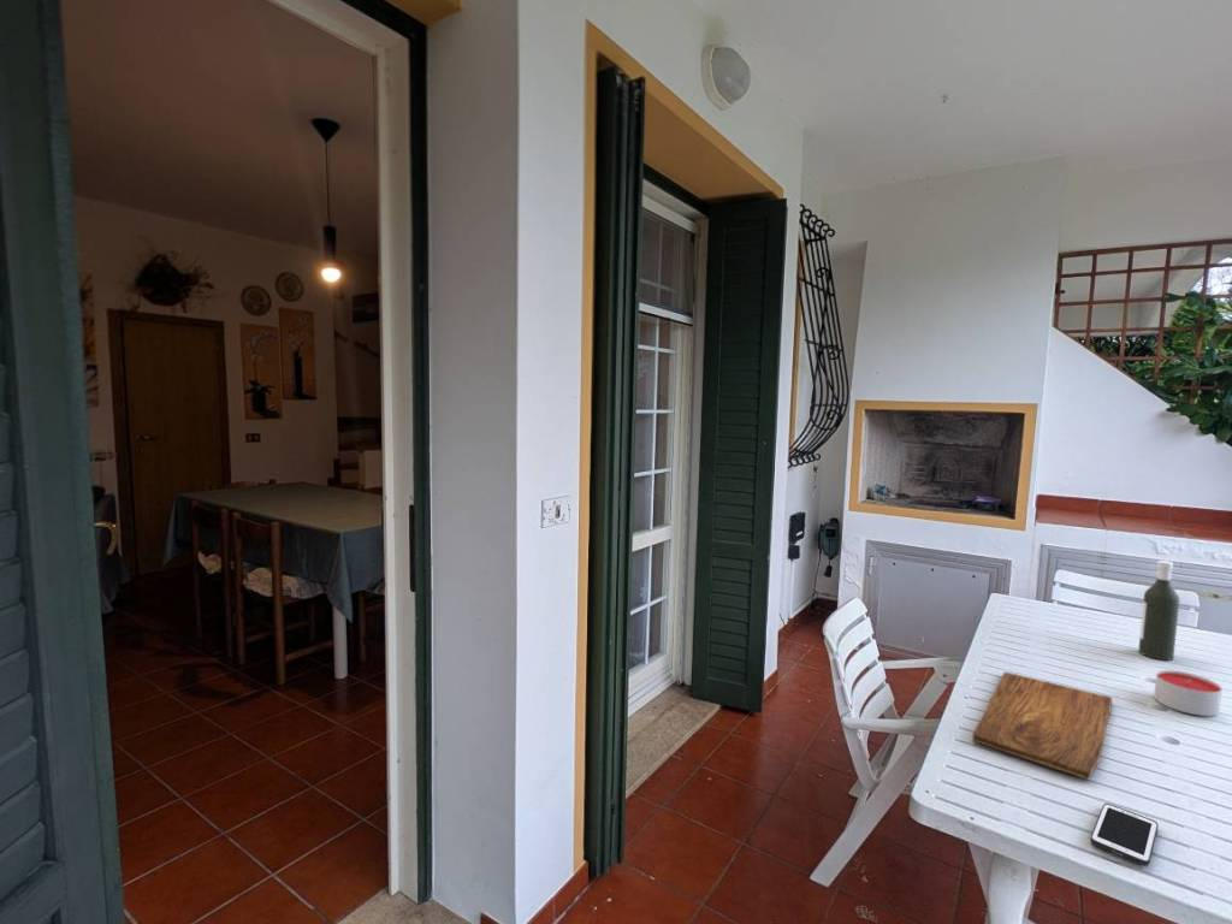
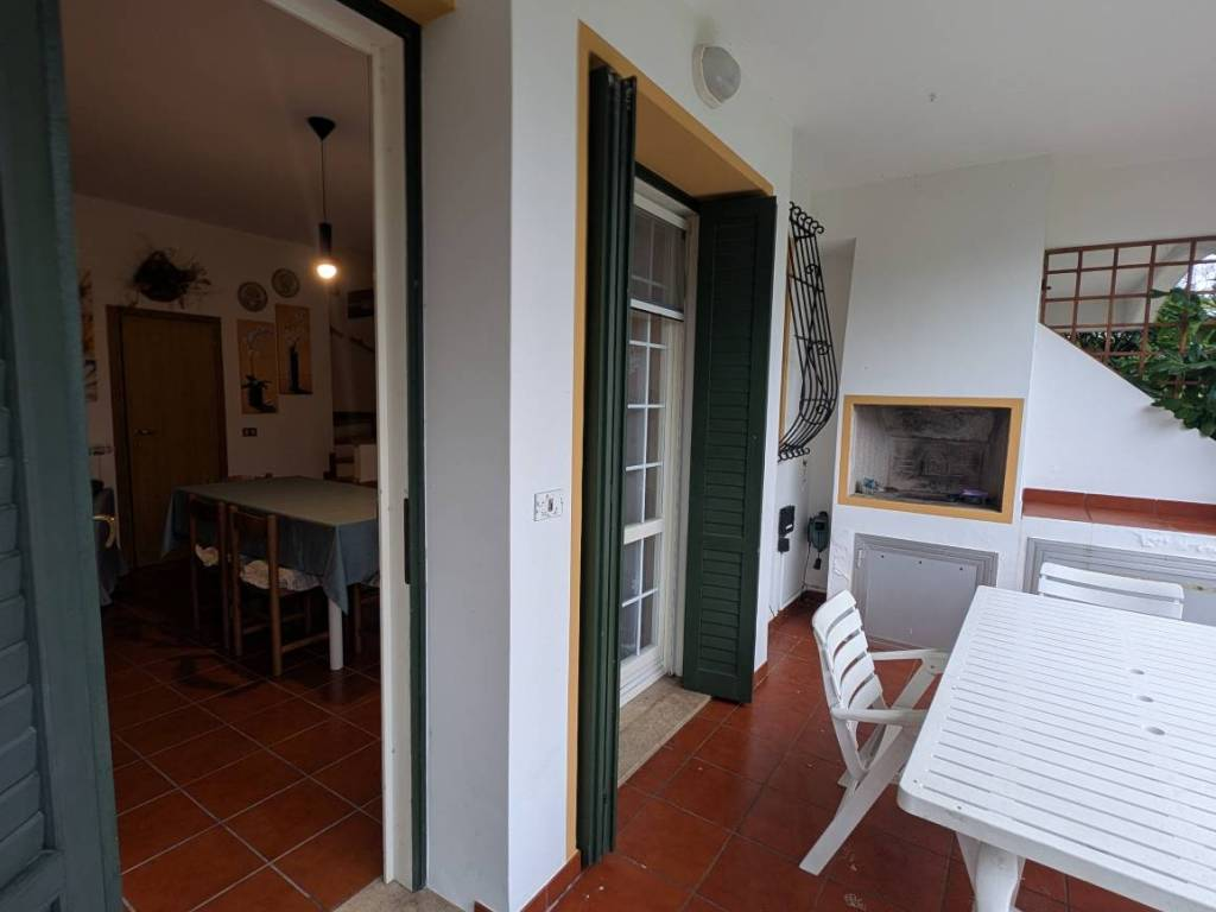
- candle (1186, 692)
- cutting board (1044, 717)
- cell phone (1124, 833)
- bottle (1160, 608)
